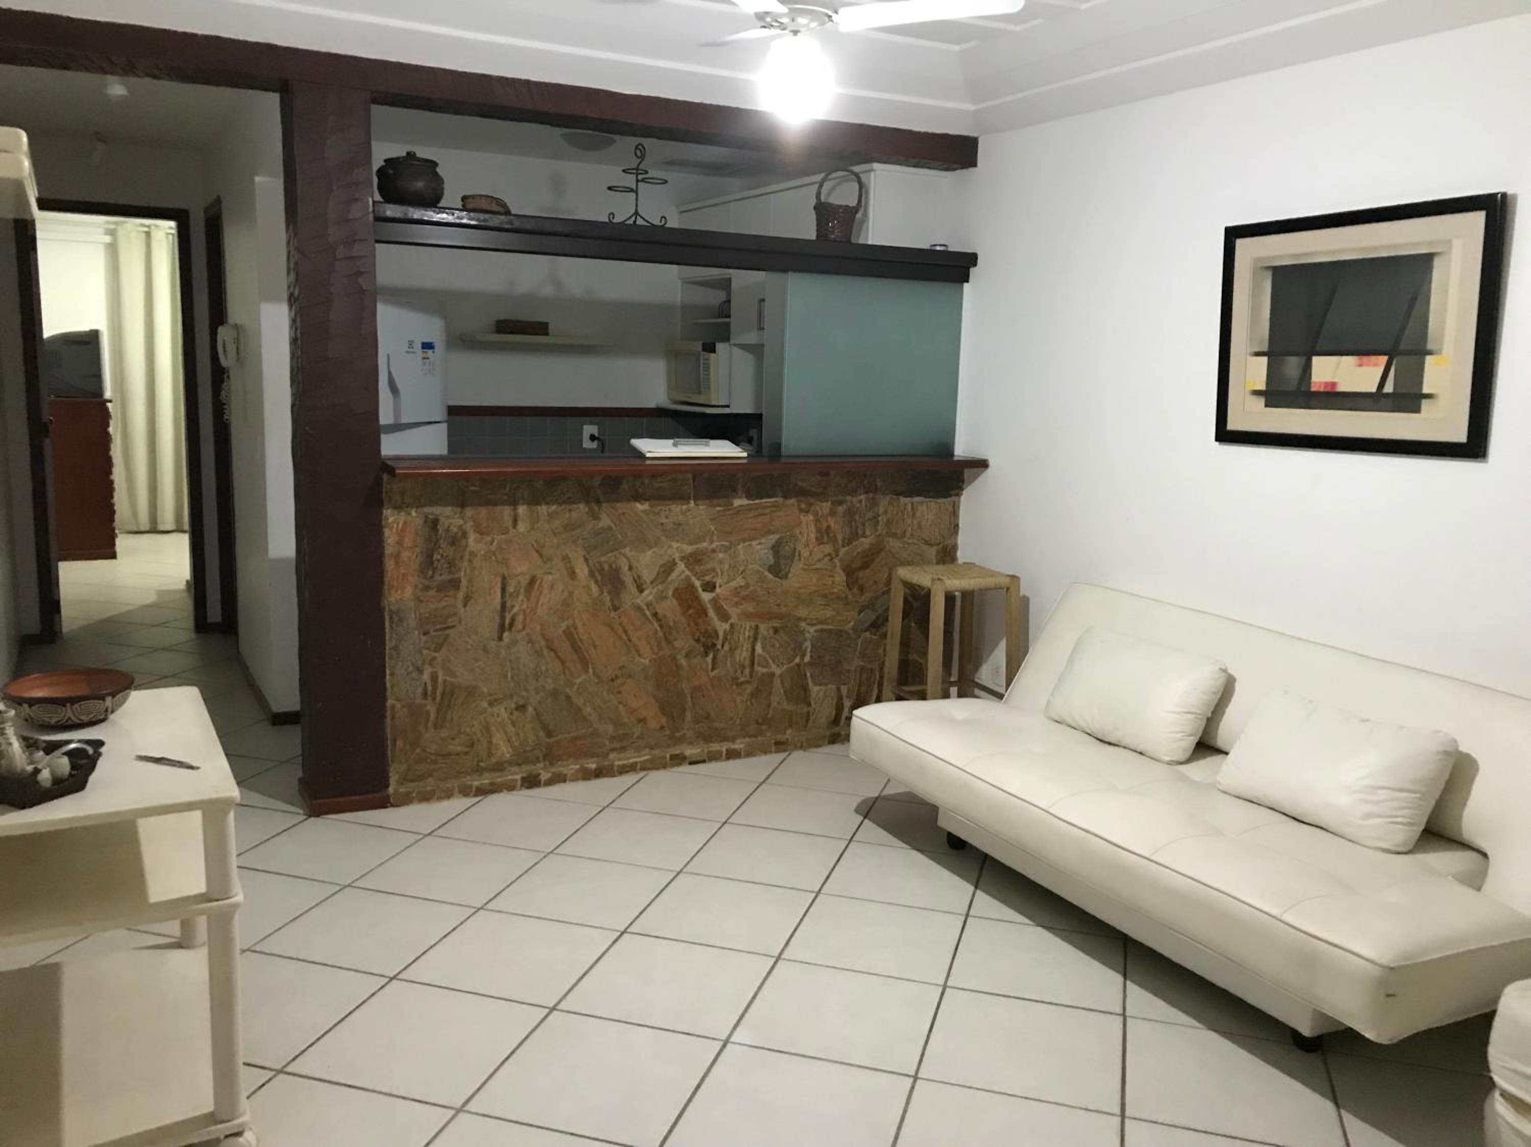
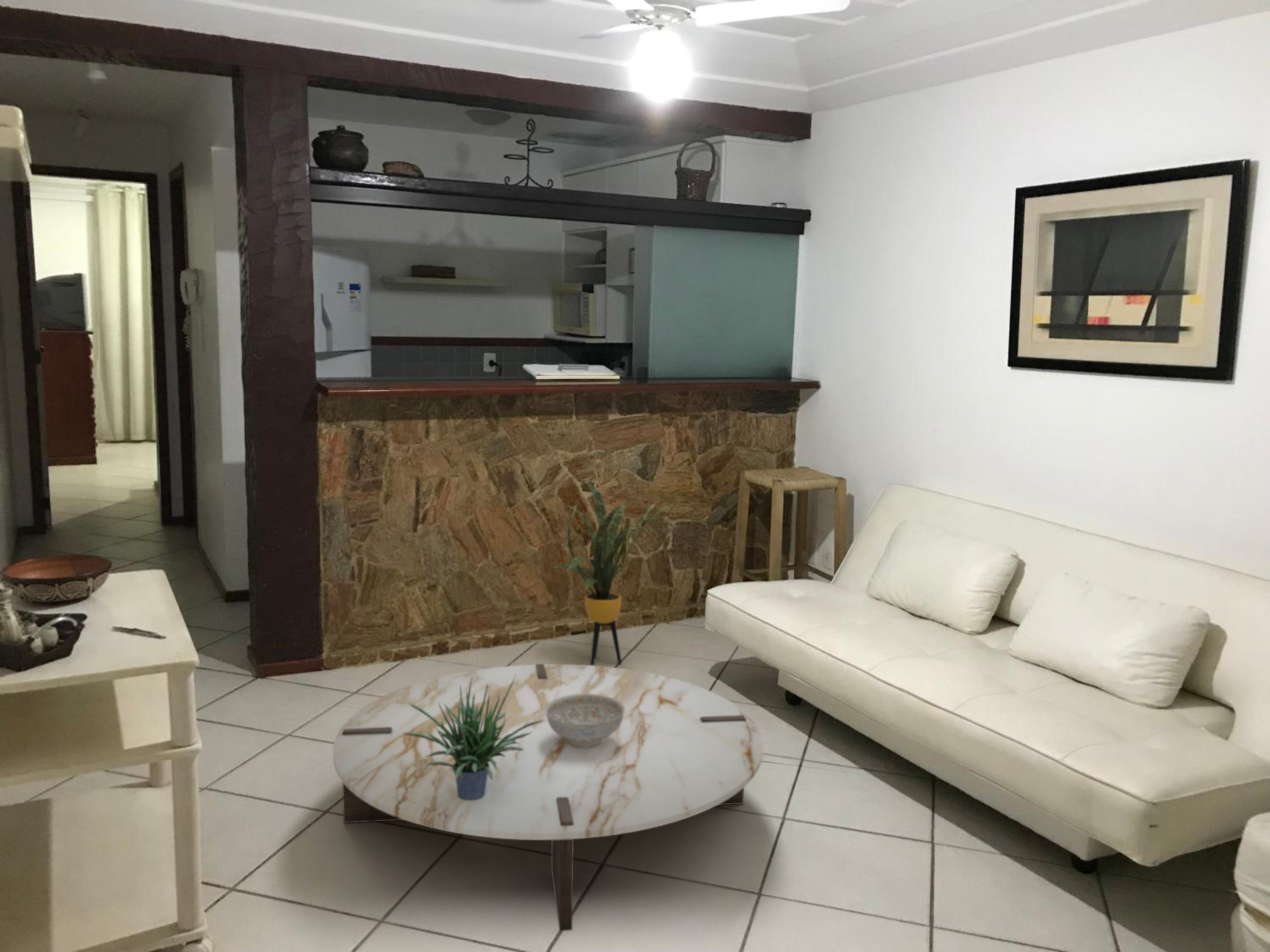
+ decorative bowl (585, 724)
+ house plant (608, 574)
+ potted plant (471, 735)
+ coffee table (551, 773)
